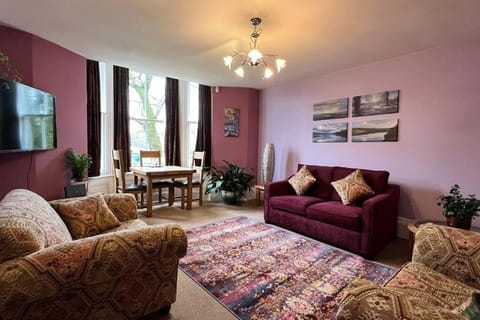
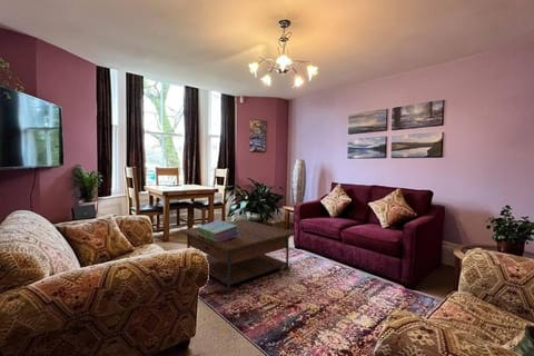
+ coffee table (237, 249)
+ stack of books (218, 231)
